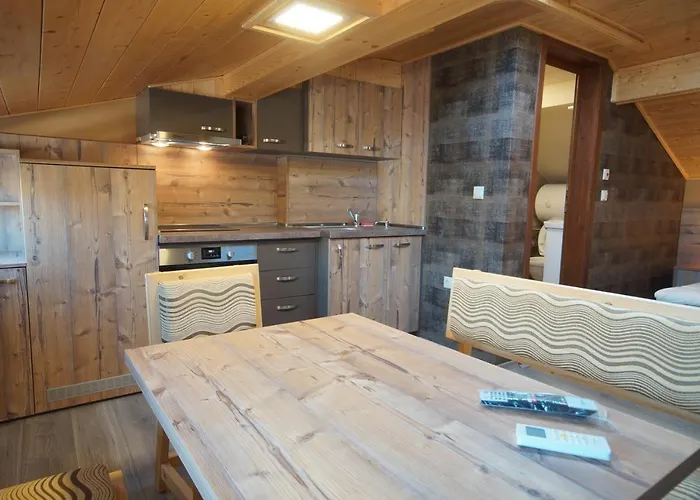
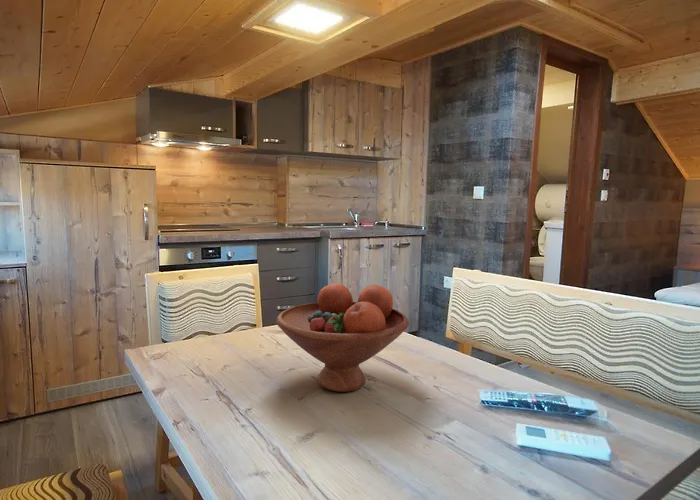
+ fruit bowl (342, 337)
